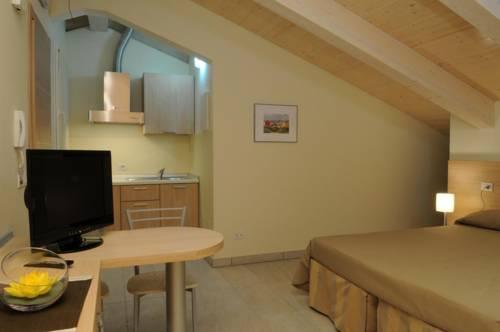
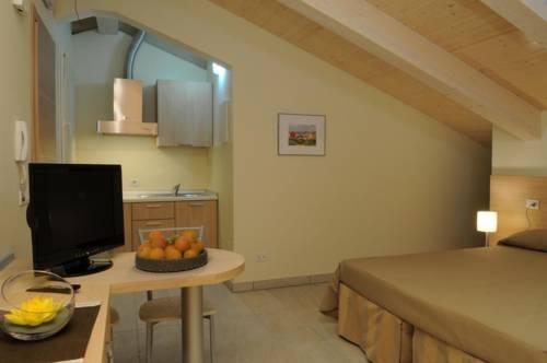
+ fruit bowl (172, 246)
